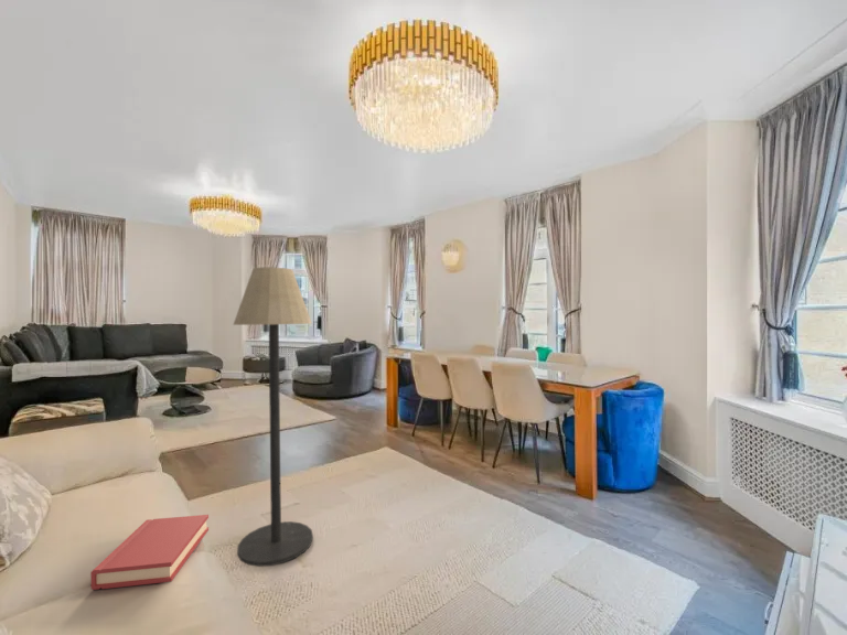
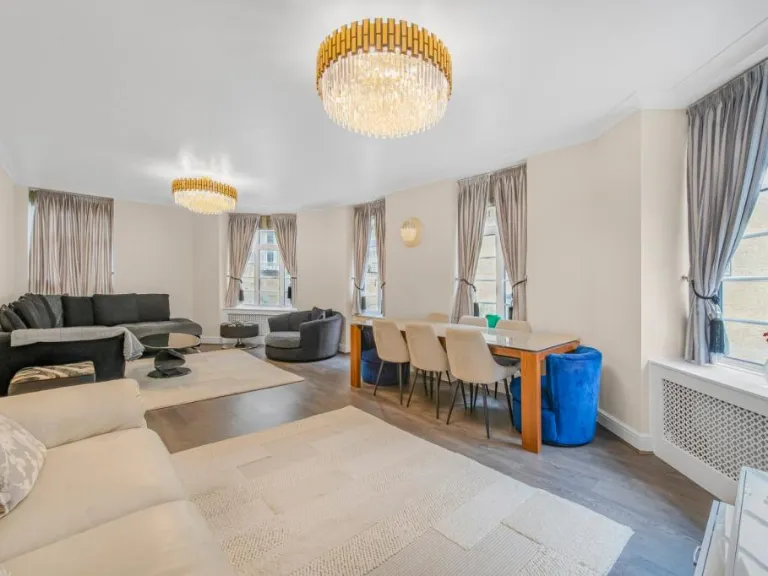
- floor lamp (275, 407)
- hardback book (157, 547)
